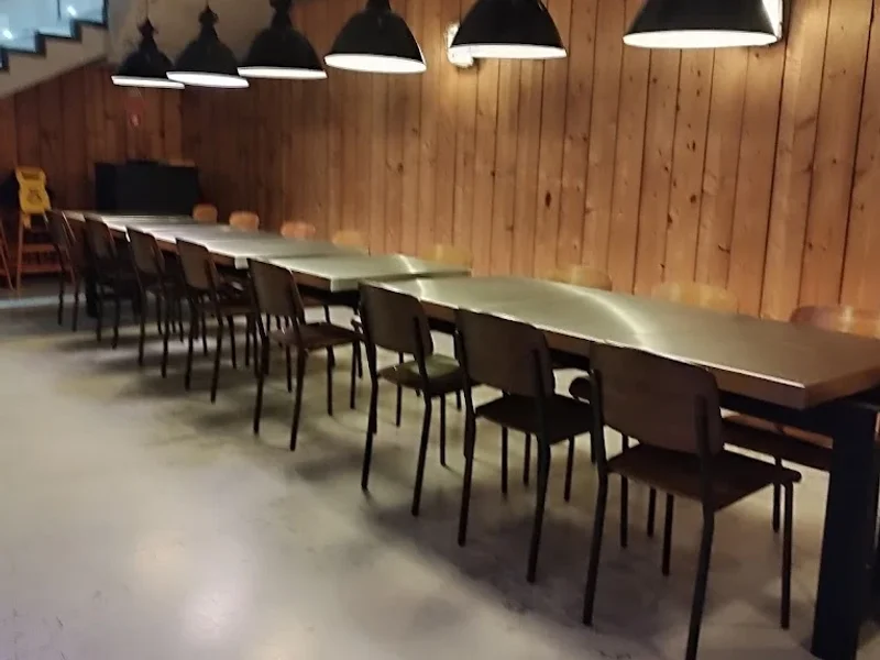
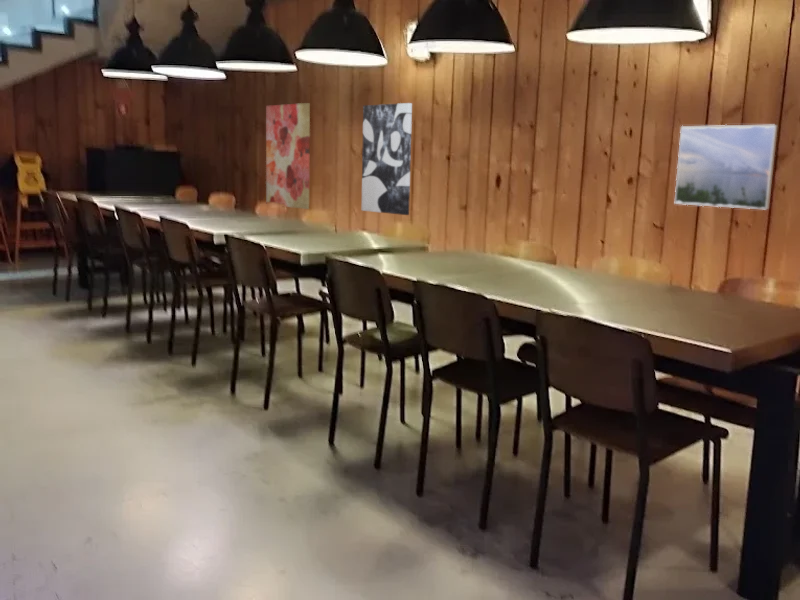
+ wall art (385, 159)
+ wall art (287, 156)
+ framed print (723, 166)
